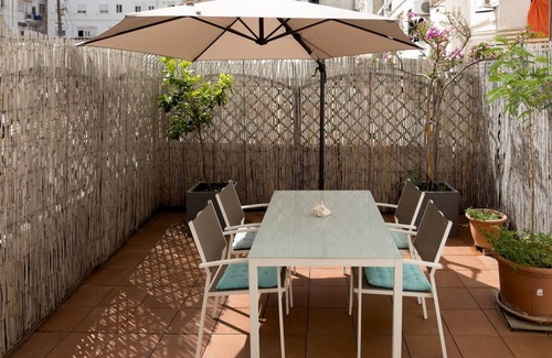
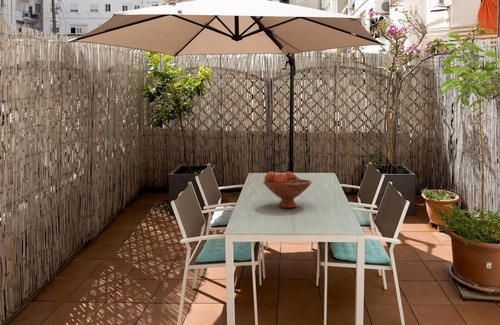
+ fruit bowl (287, 189)
